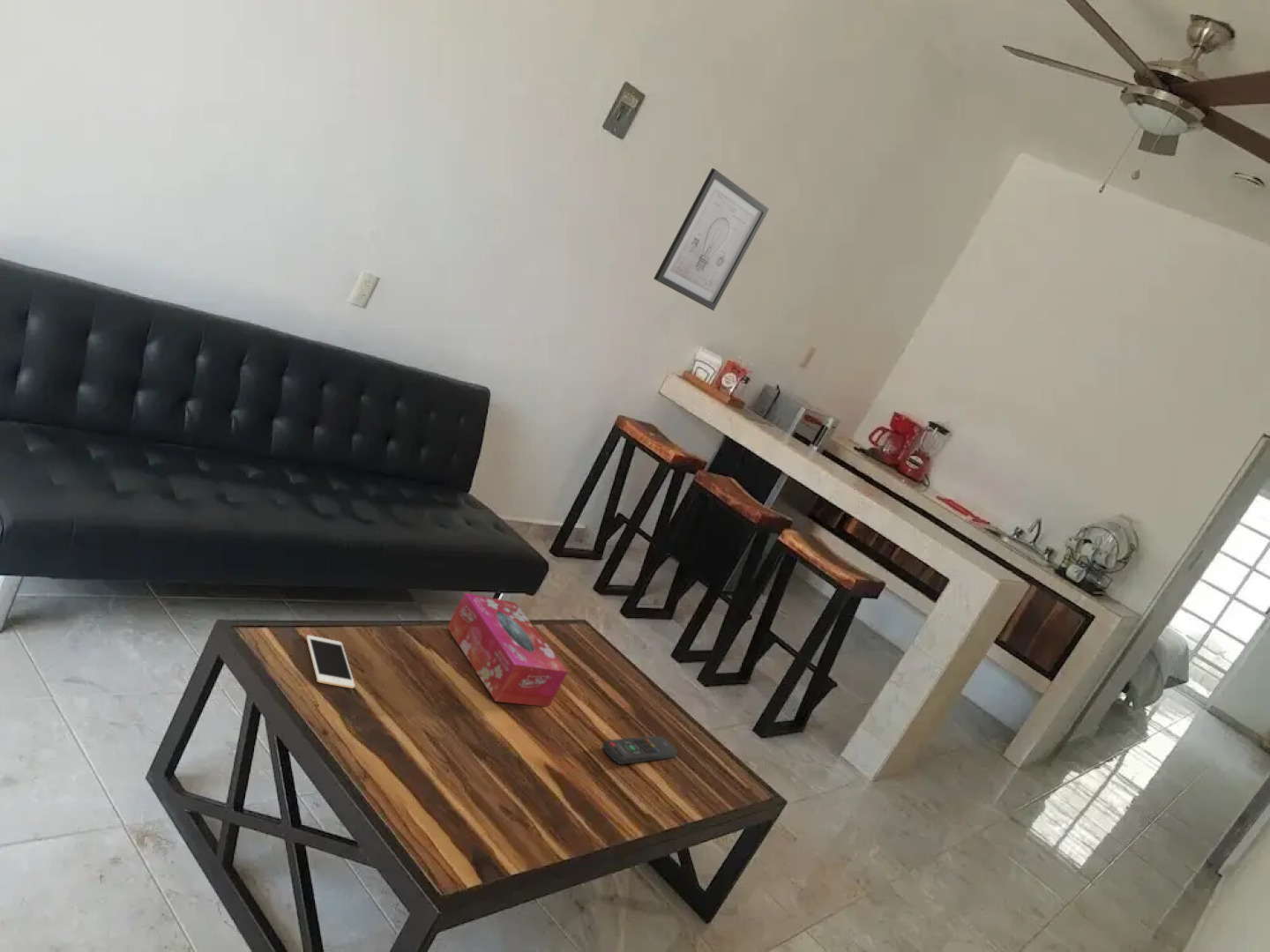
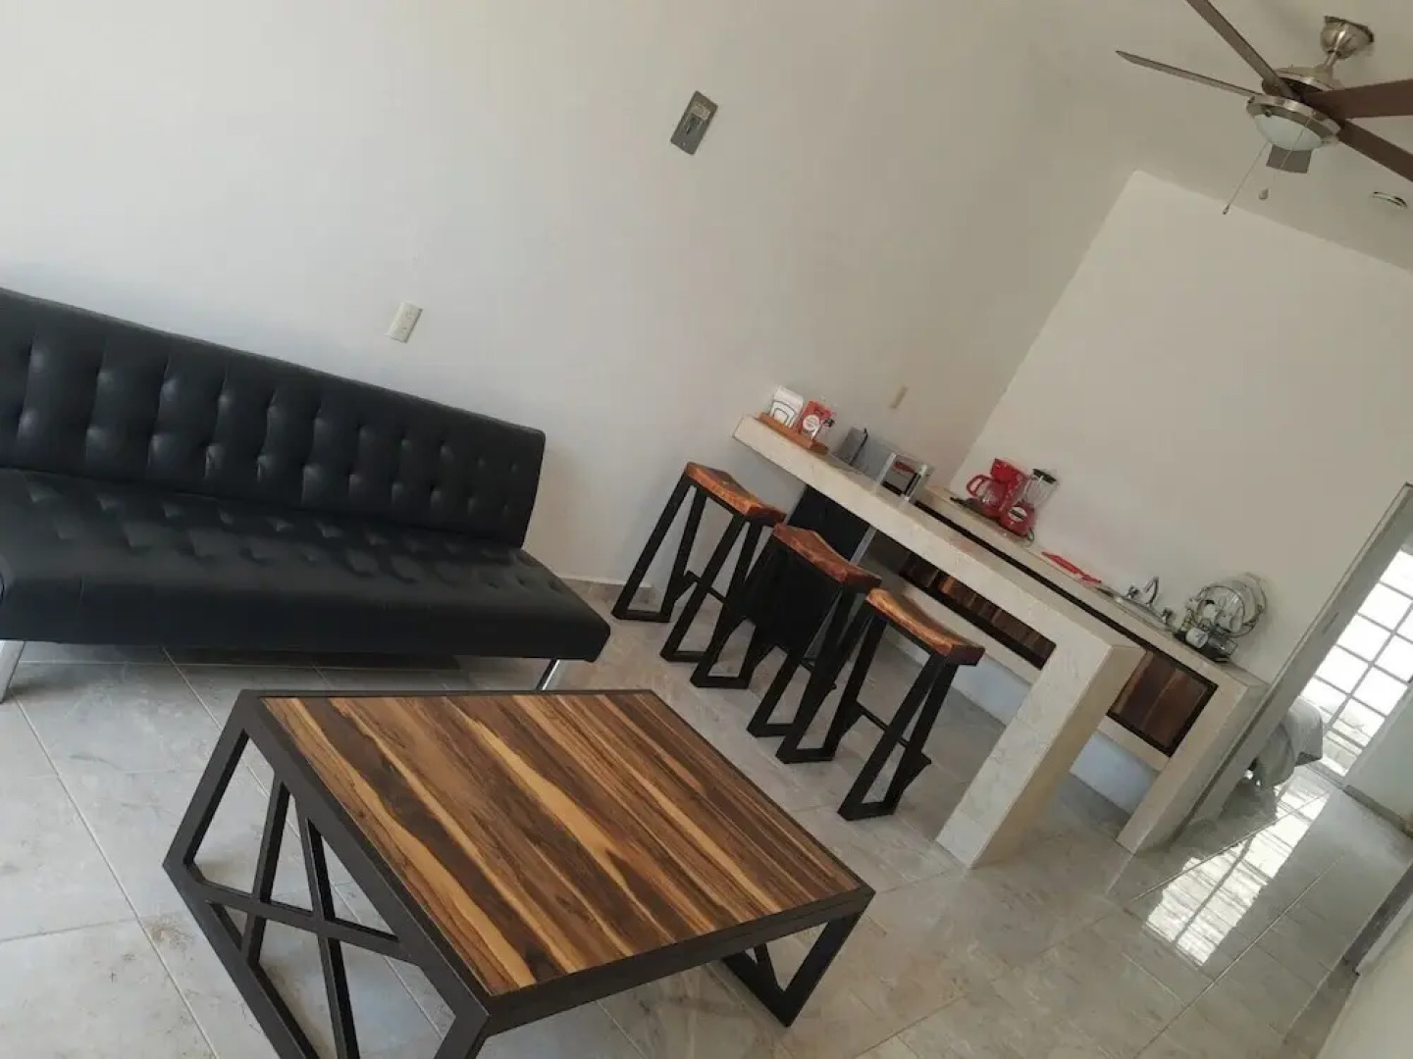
- tissue box (505, 648)
- wall art (713, 242)
- remote control (641, 748)
- cell phone (330, 661)
